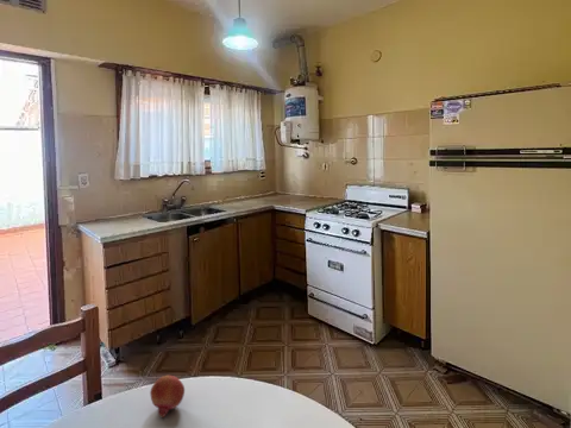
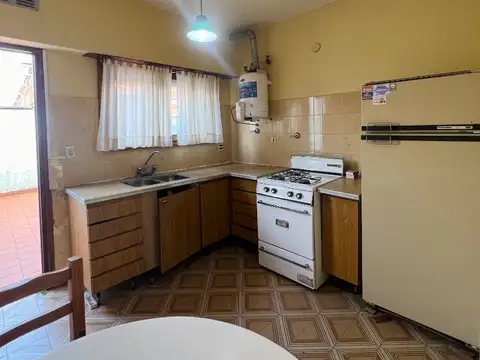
- fruit (167, 392)
